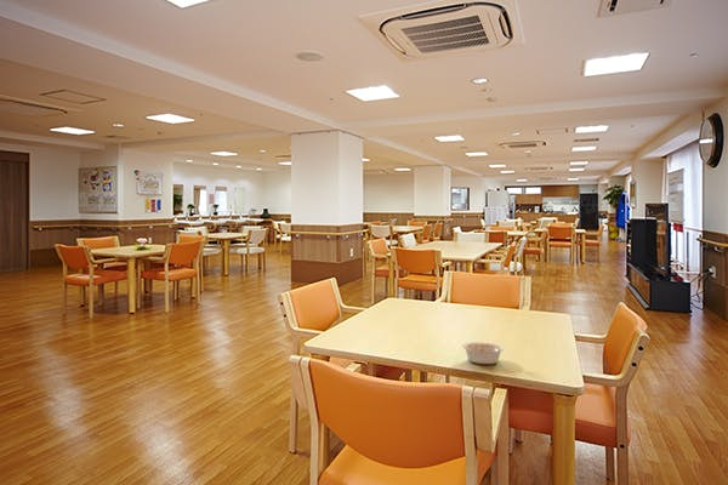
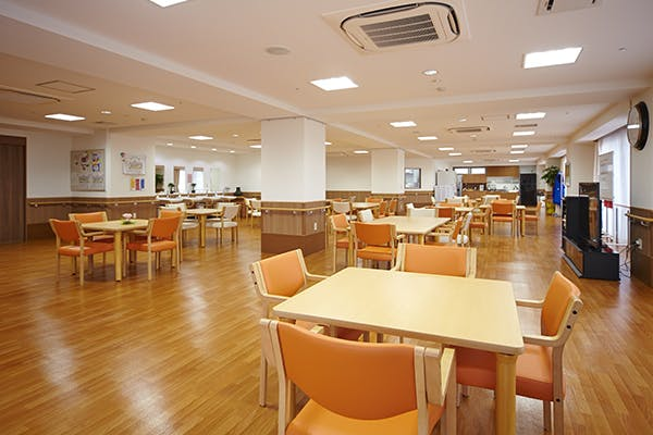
- legume (484, 352)
